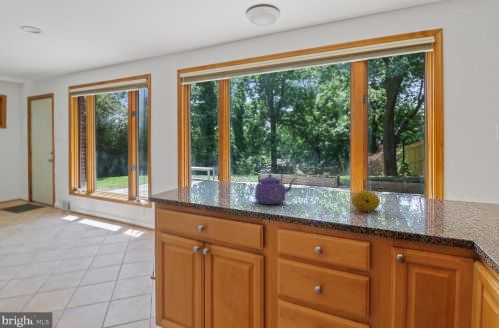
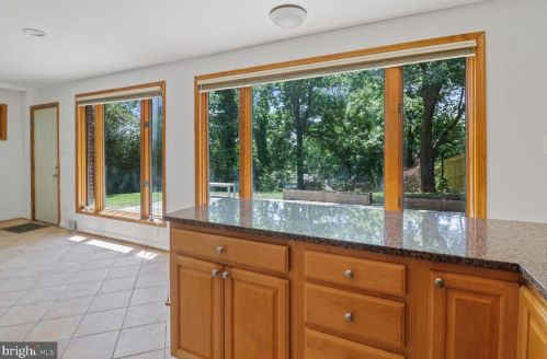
- fruit (365, 200)
- kettle (275, 183)
